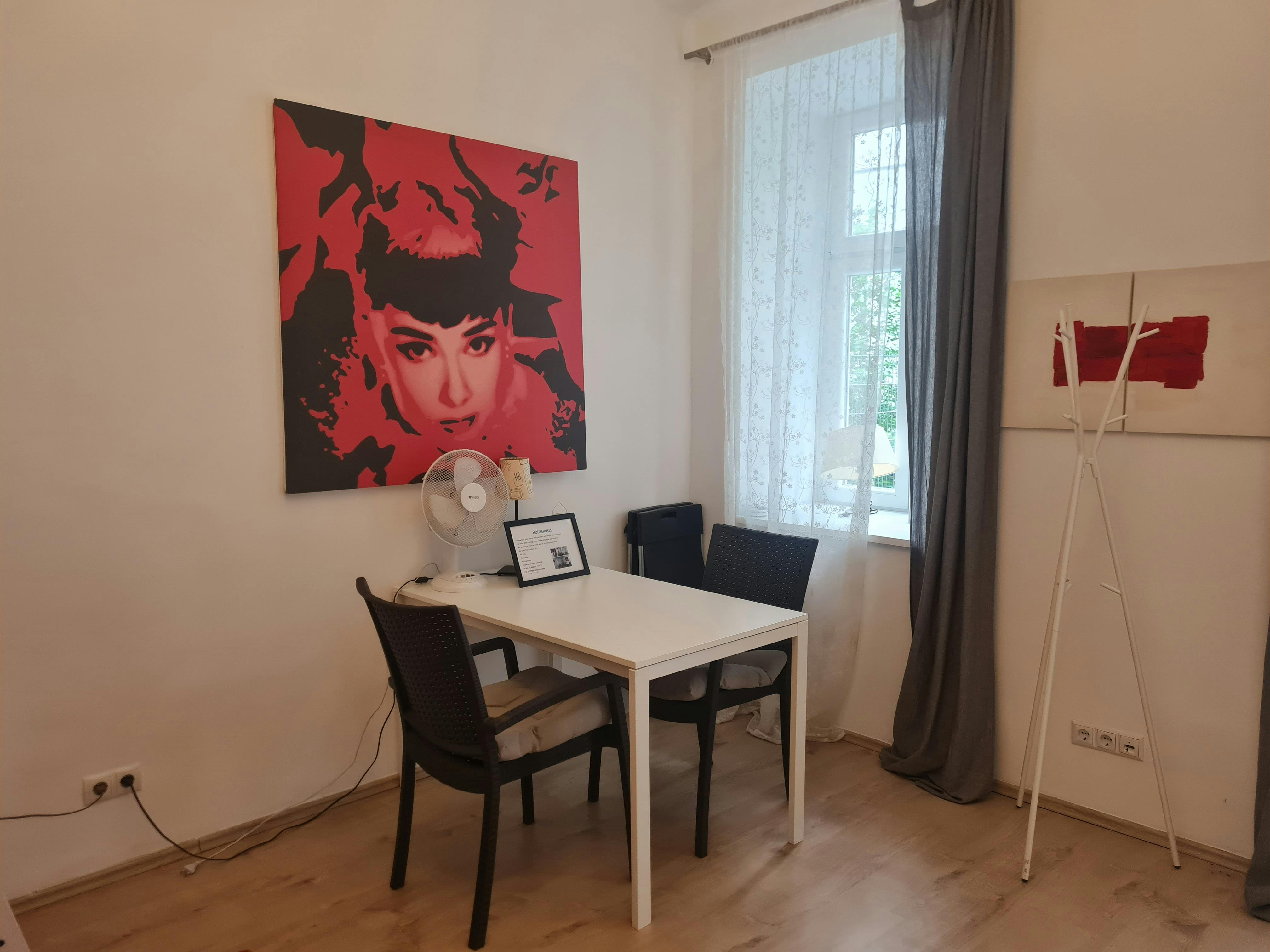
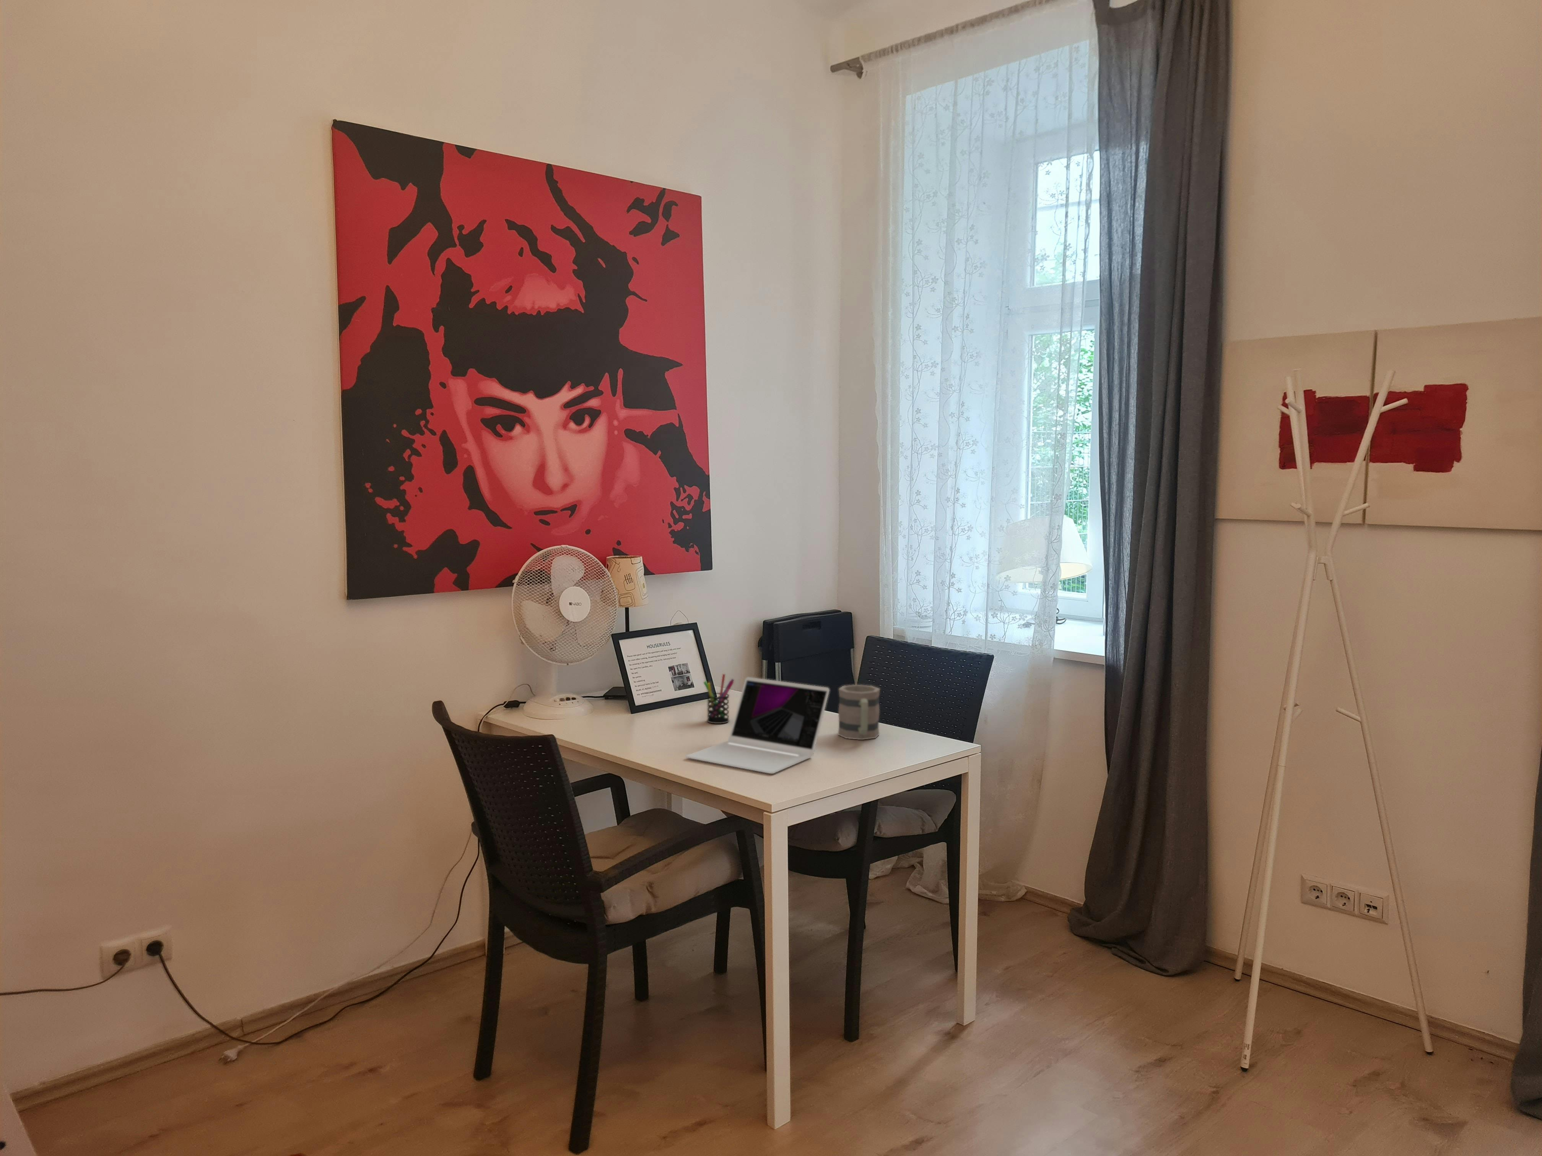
+ pen holder (716, 698)
+ mug (860, 714)
+ laptop (759, 719)
